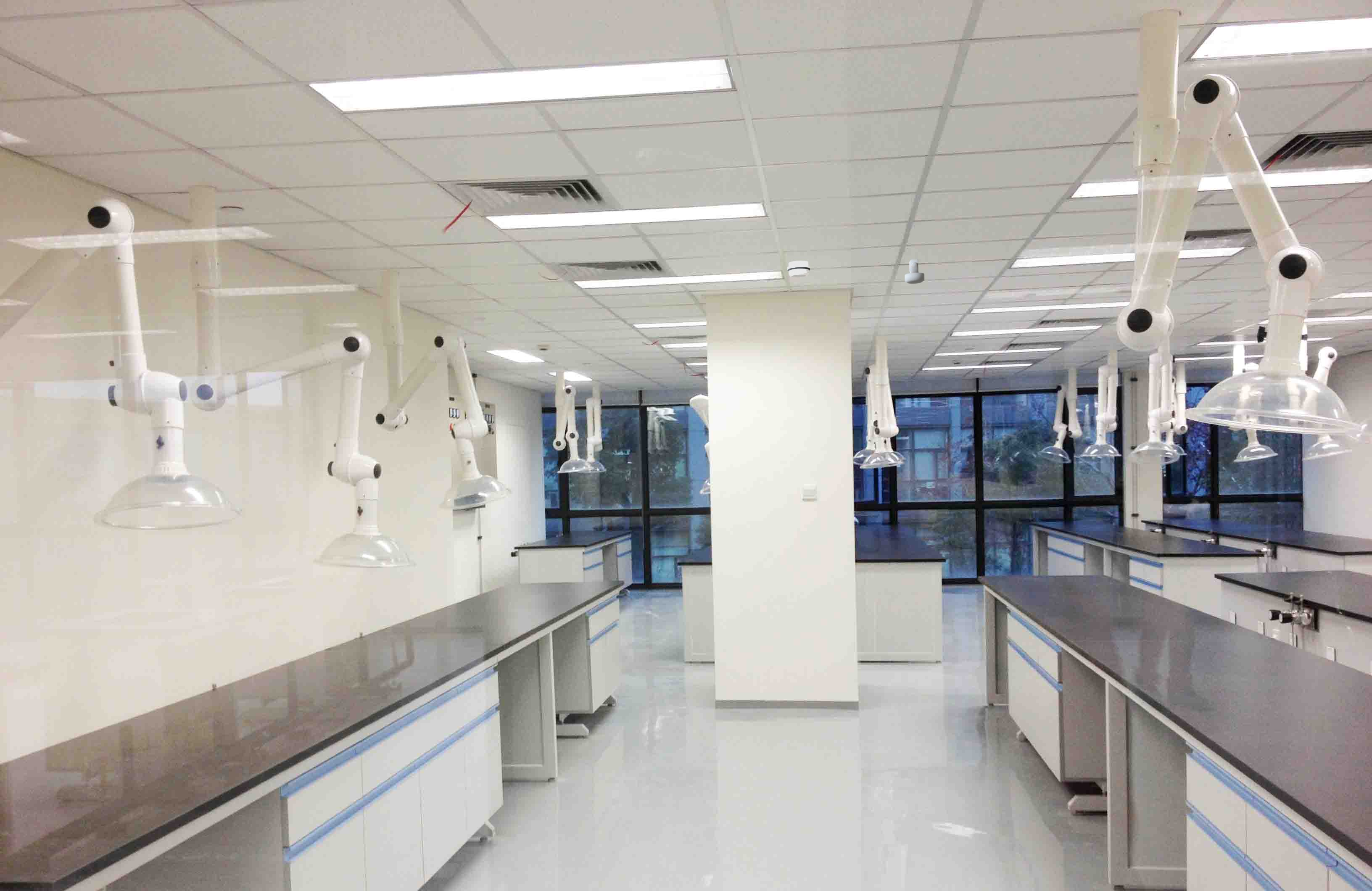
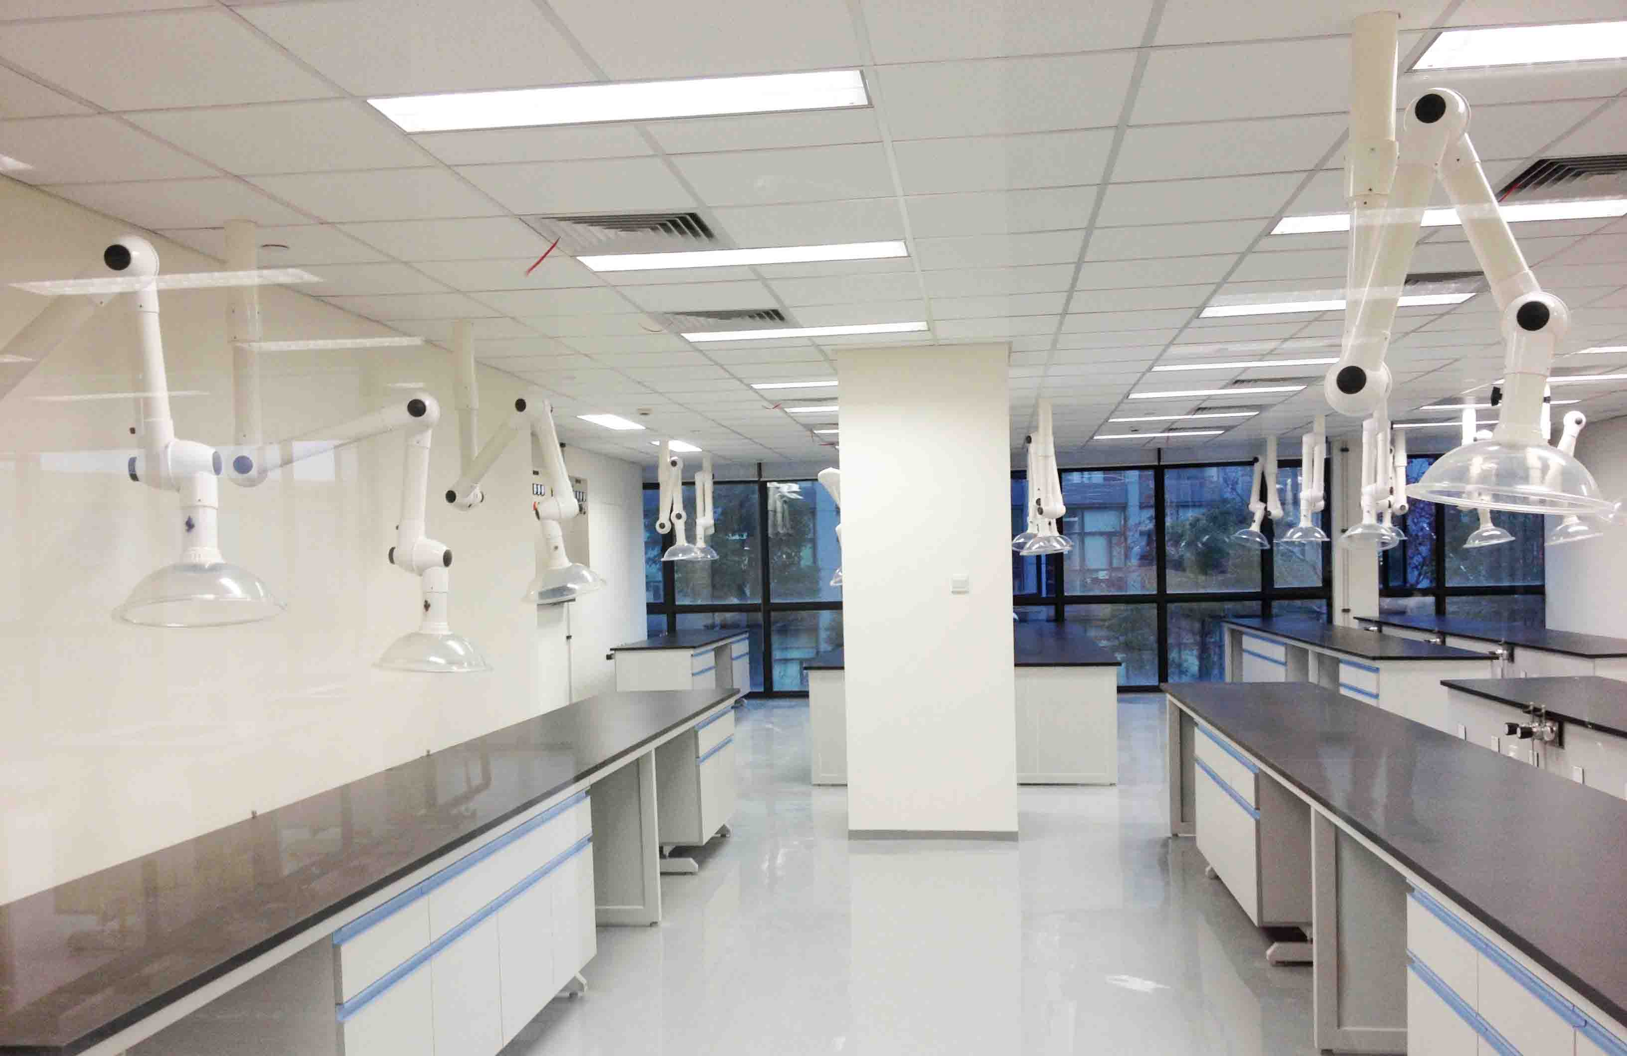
- security camera (914, 271)
- smoke detector (799, 269)
